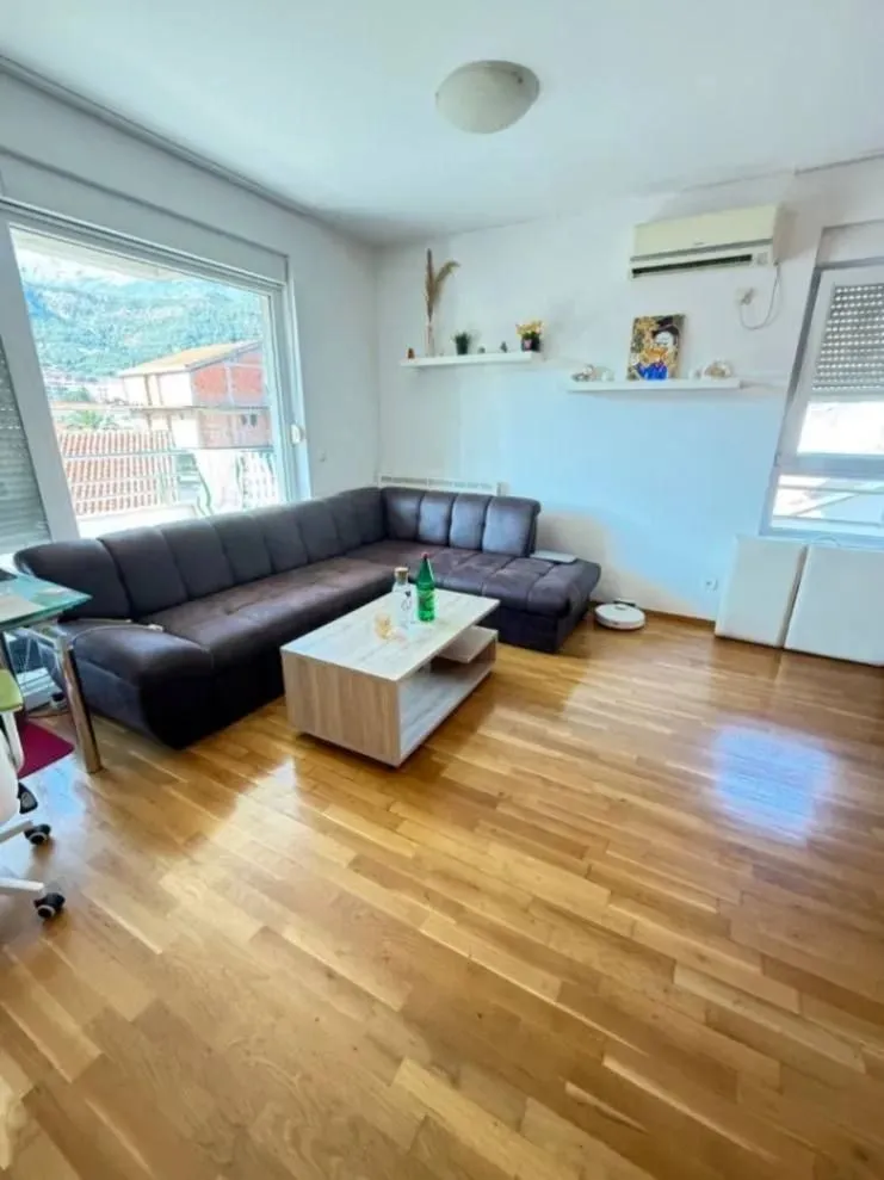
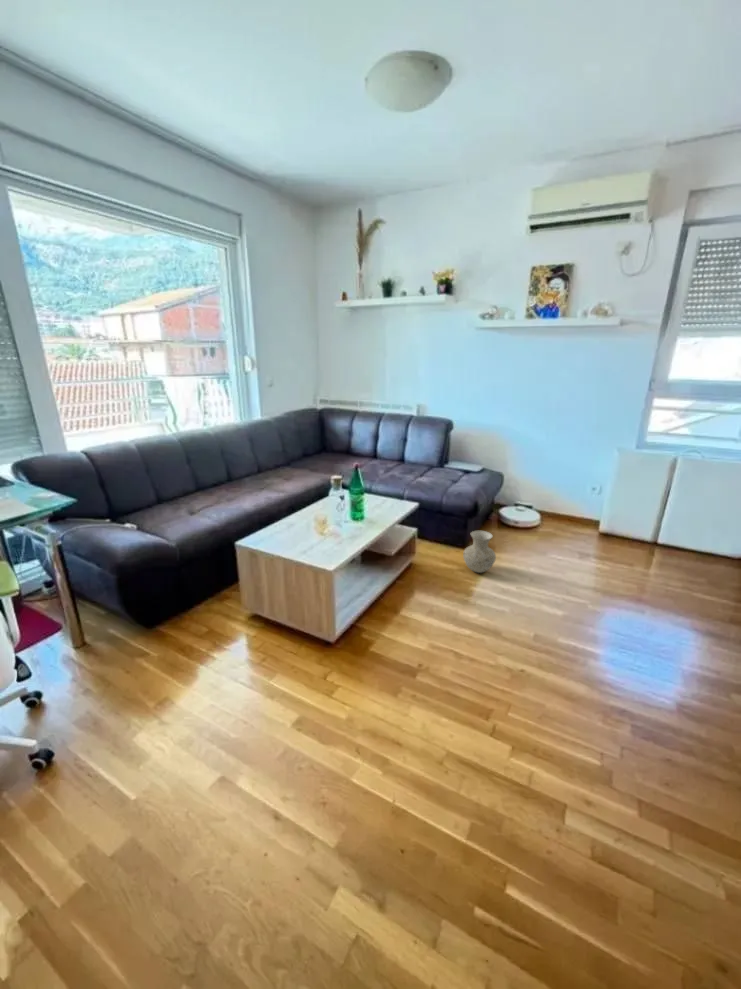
+ vase (479, 552)
